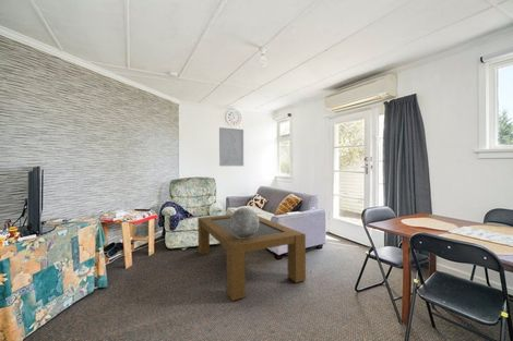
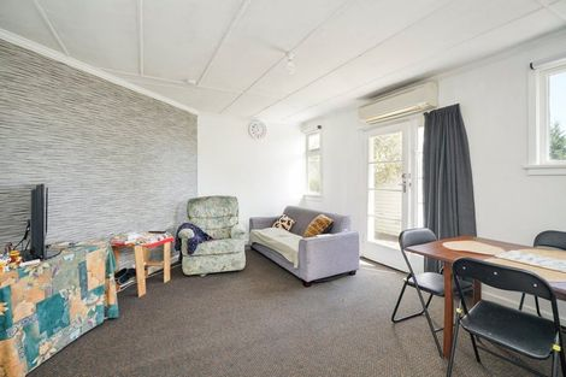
- coffee table (243, 244)
- wall art (231, 147)
- decorative globe (244, 222)
